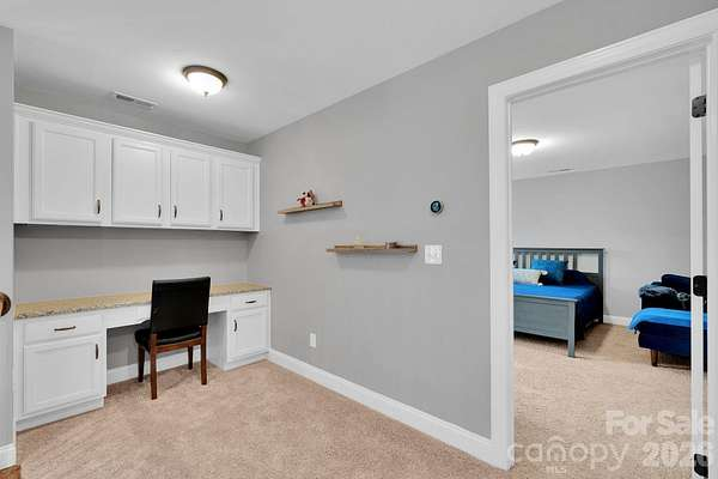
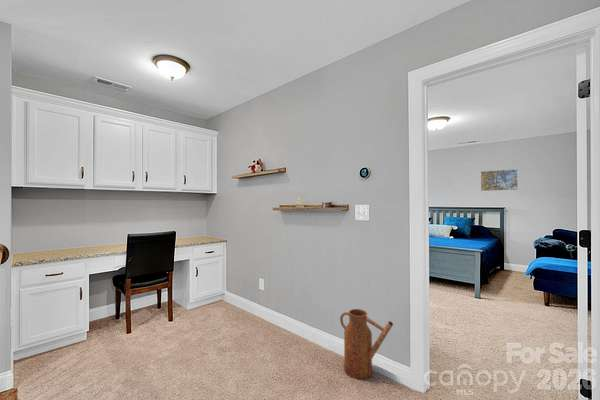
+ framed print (498, 180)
+ watering can (364, 343)
